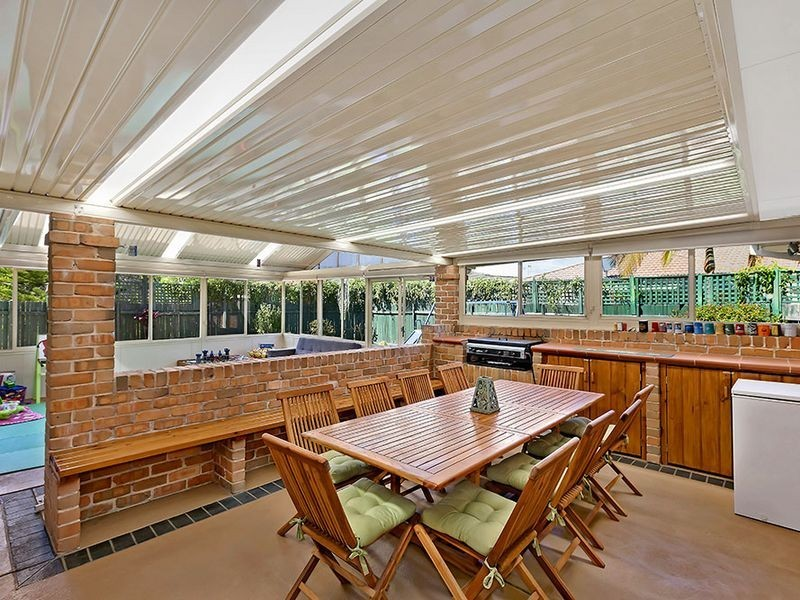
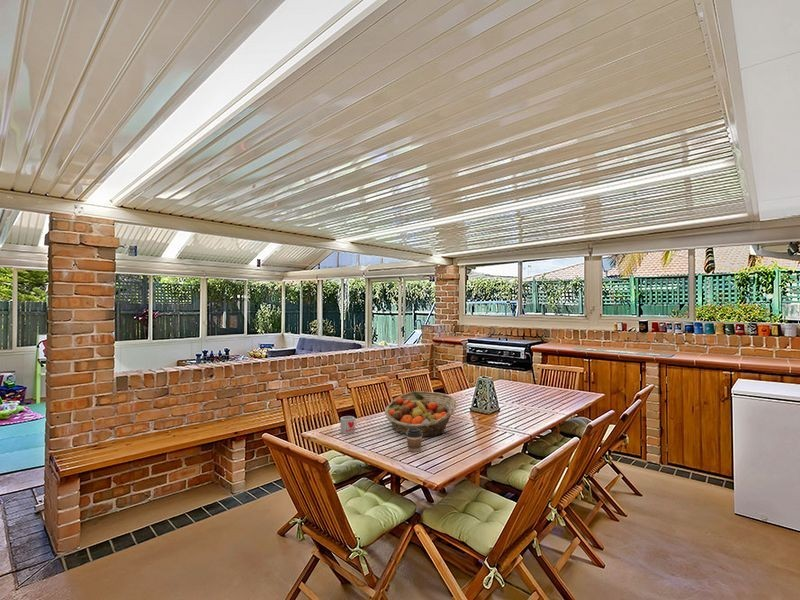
+ mug (349, 424)
+ fruit basket (420, 413)
+ coffee cup (414, 439)
